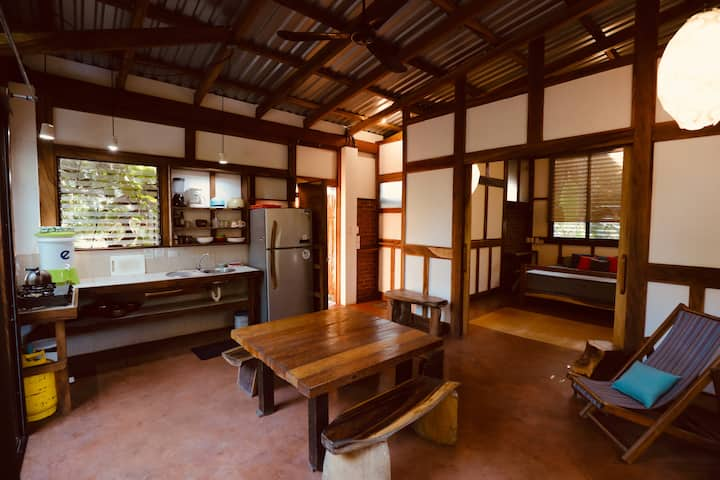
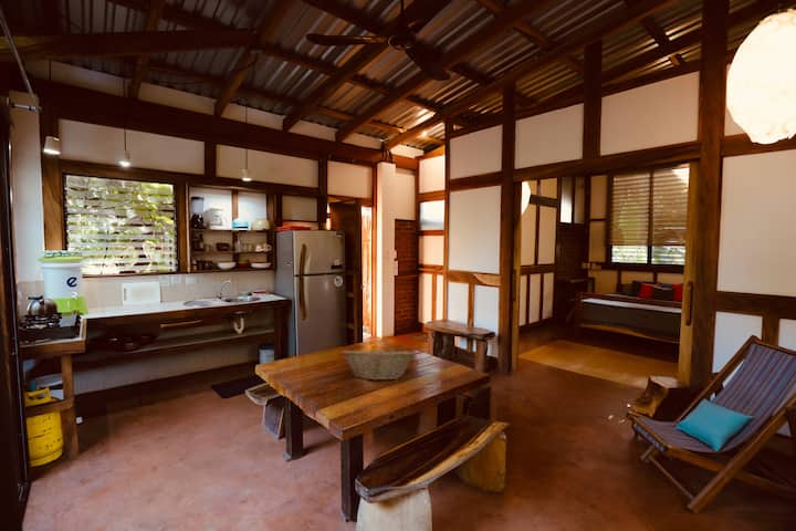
+ fruit basket (377, 360)
